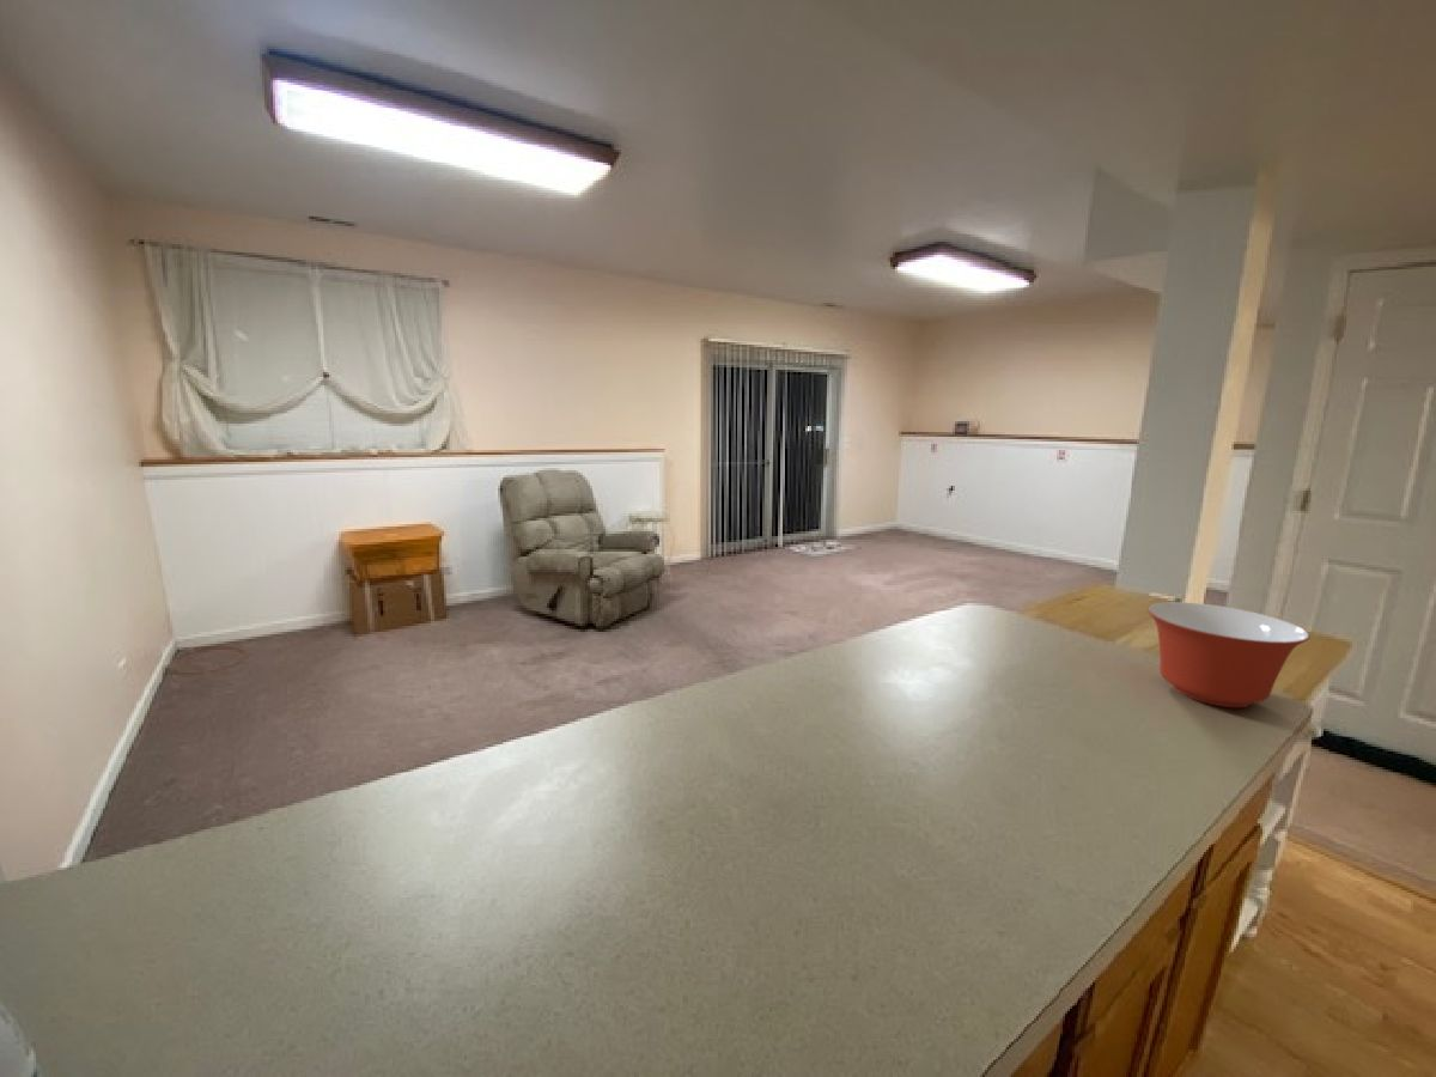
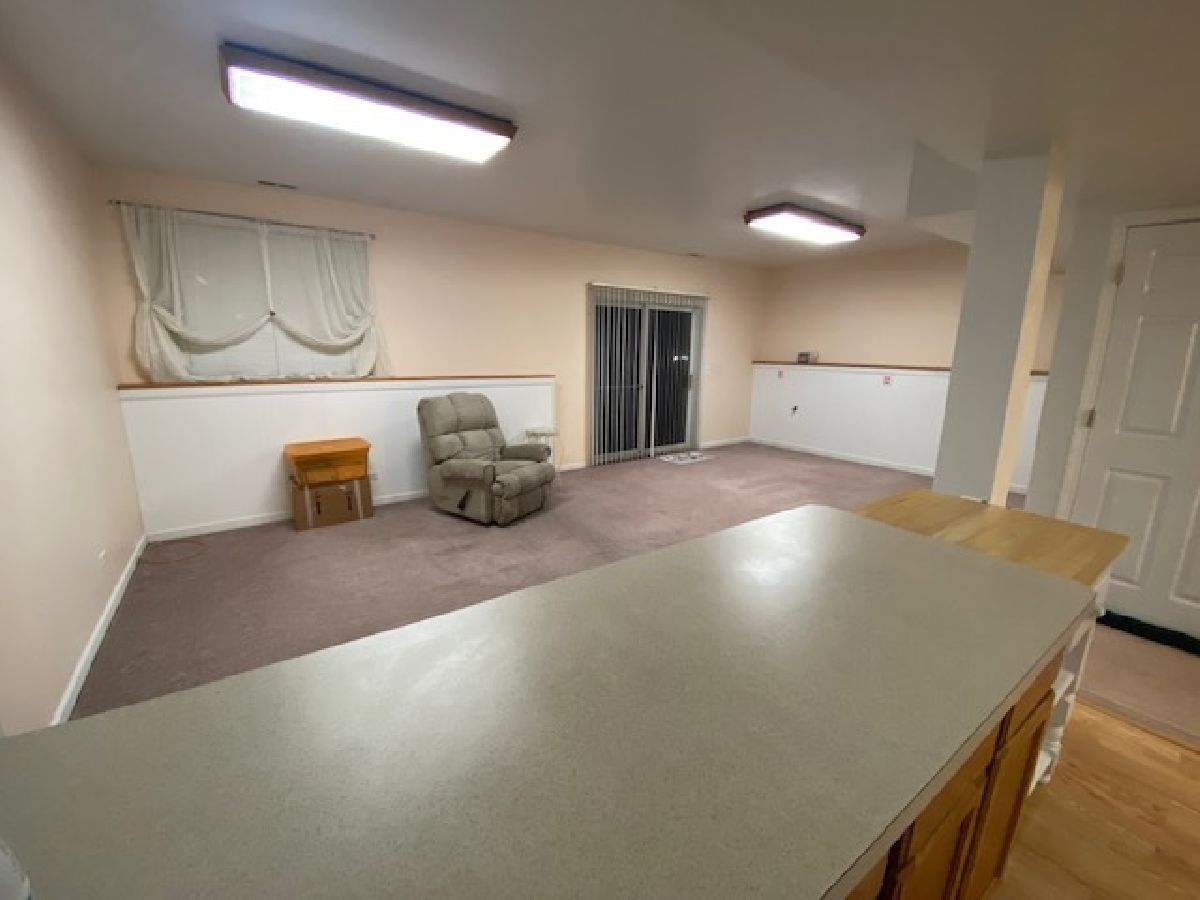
- mixing bowl (1216, 657)
